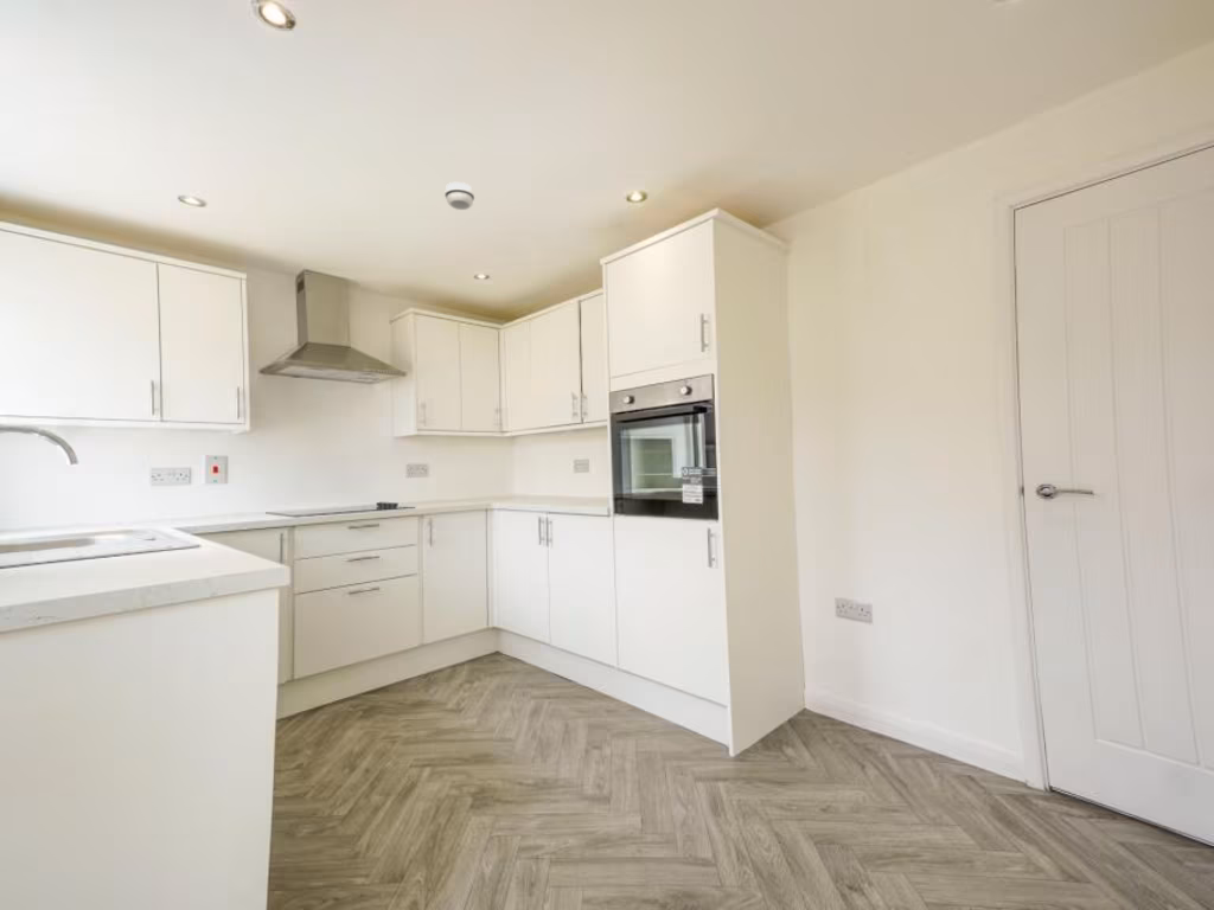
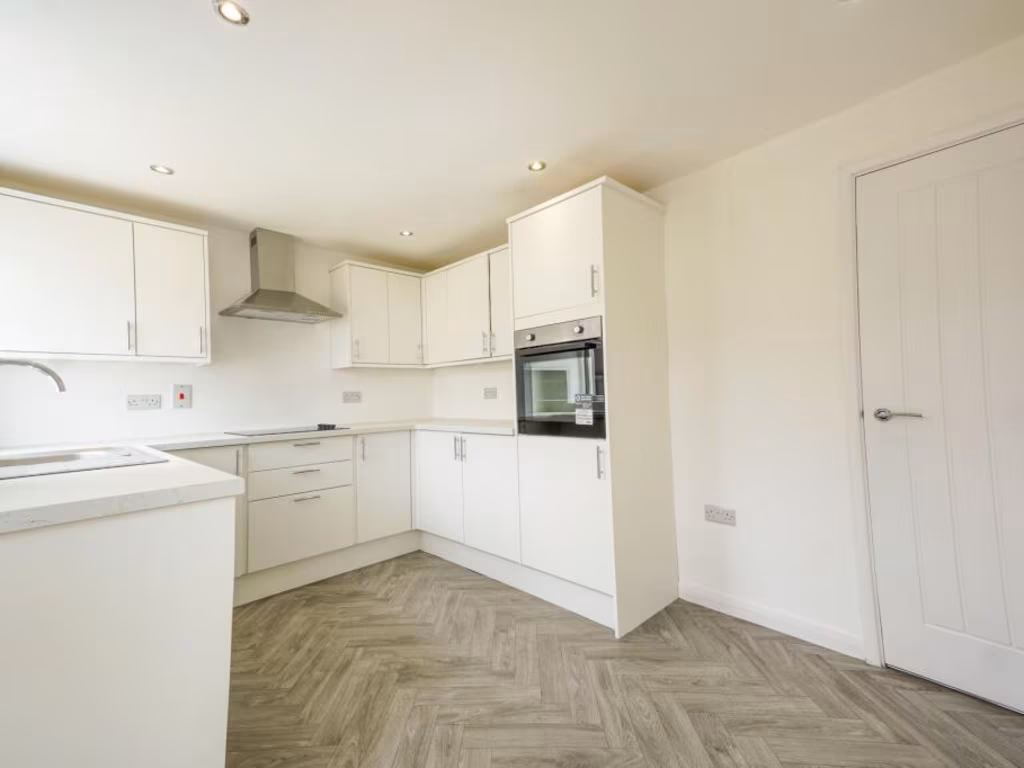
- smoke detector (459, 197)
